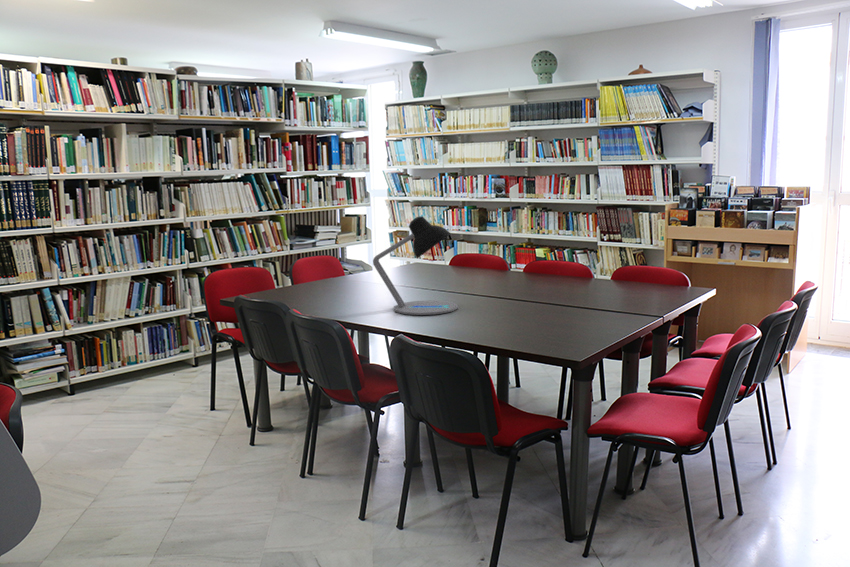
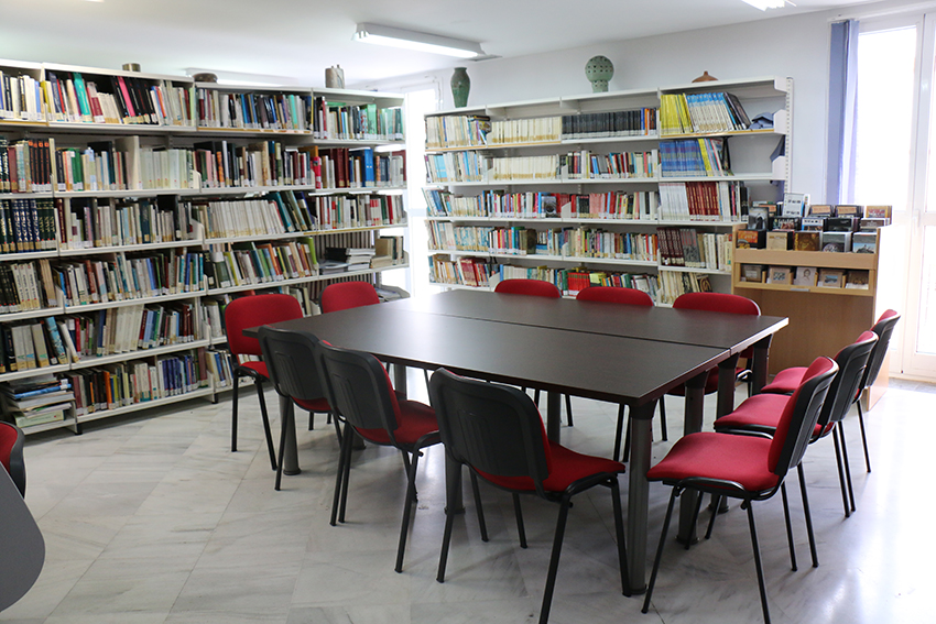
- desk lamp (416, 257)
